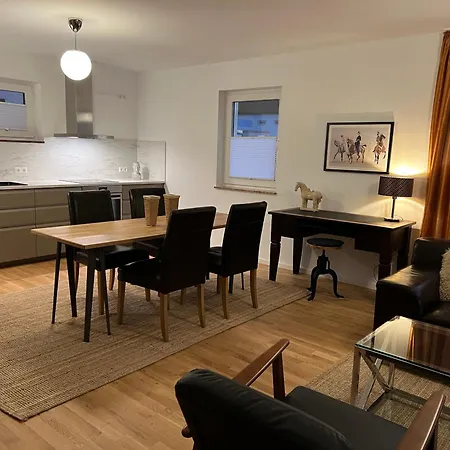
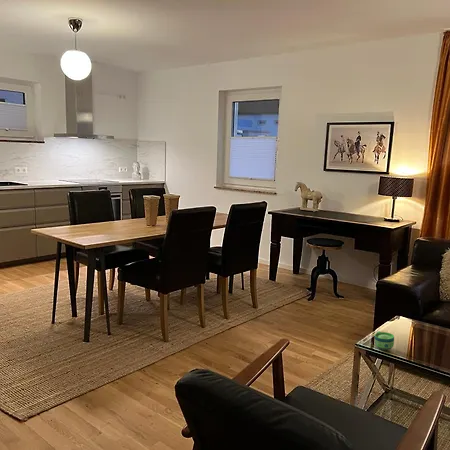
+ cup (382, 340)
